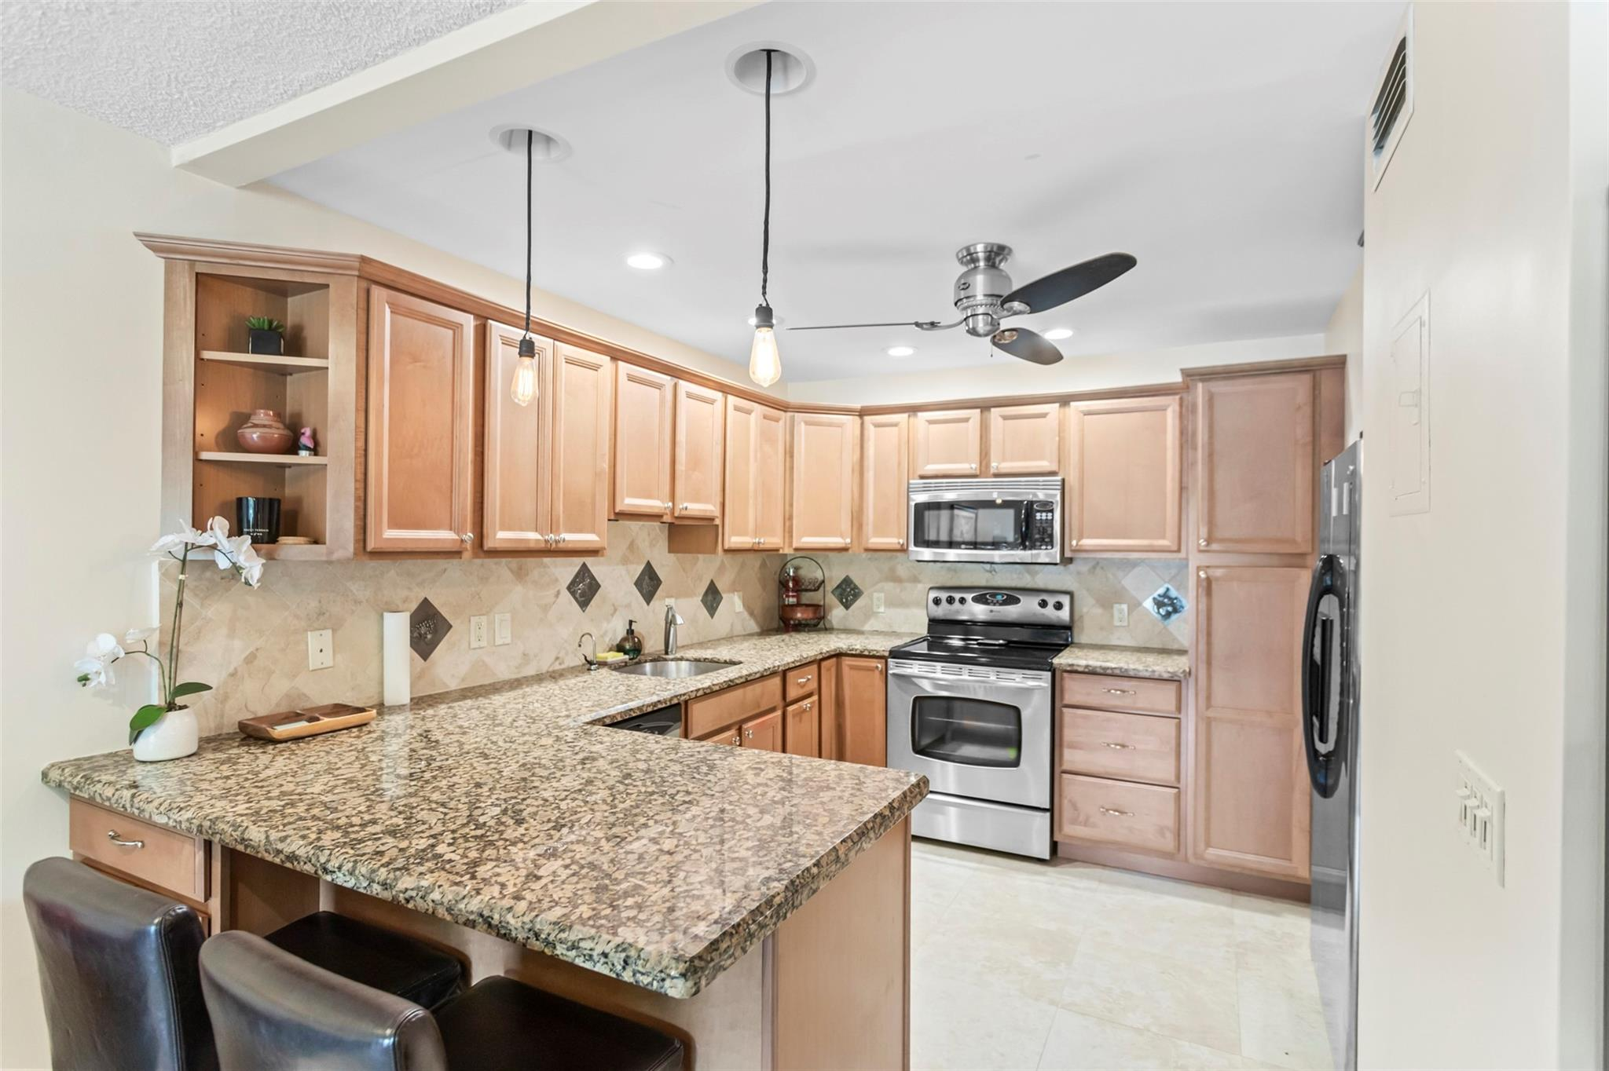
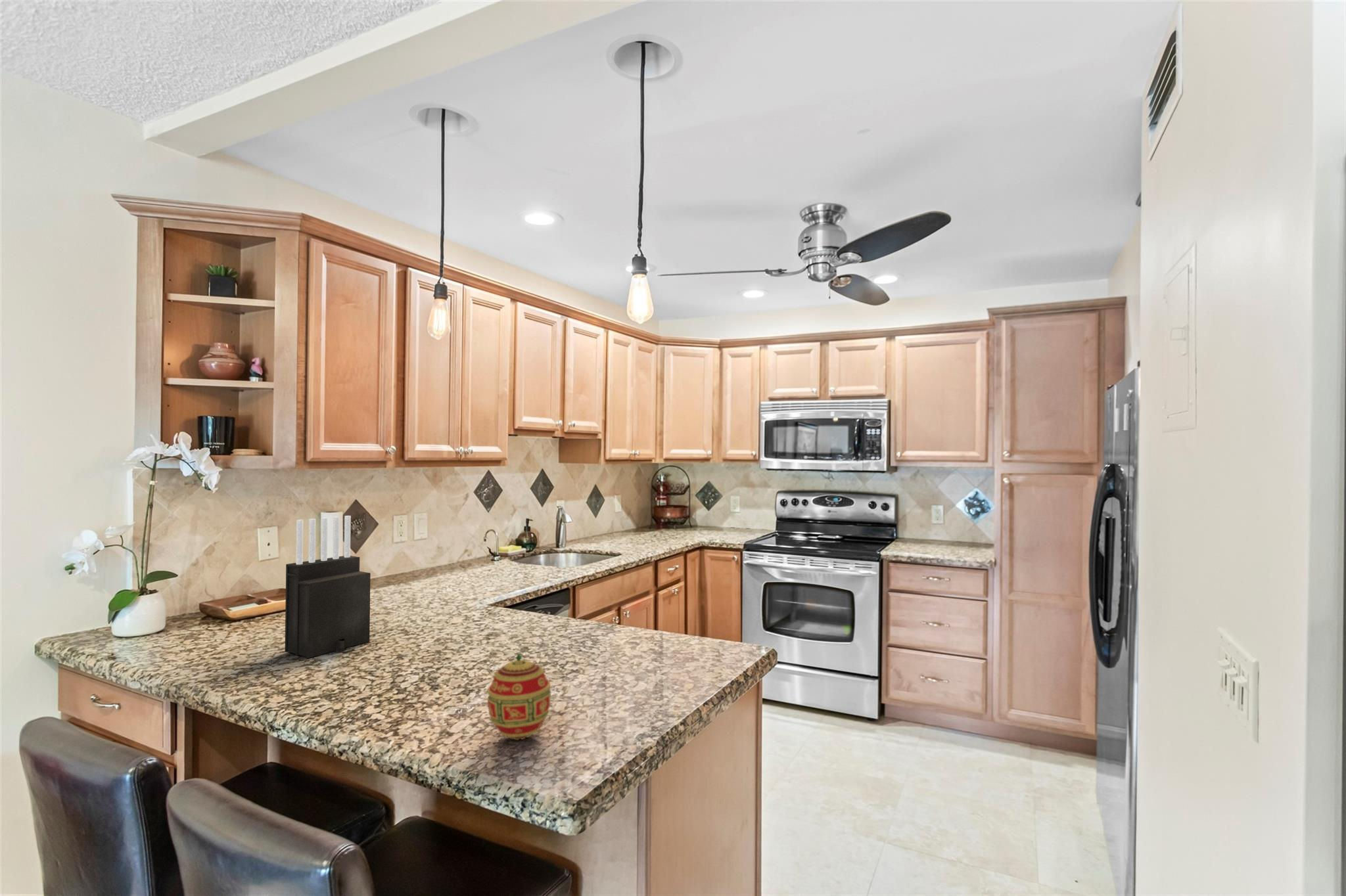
+ knife block (331, 583)
+ decorative egg (519, 695)
